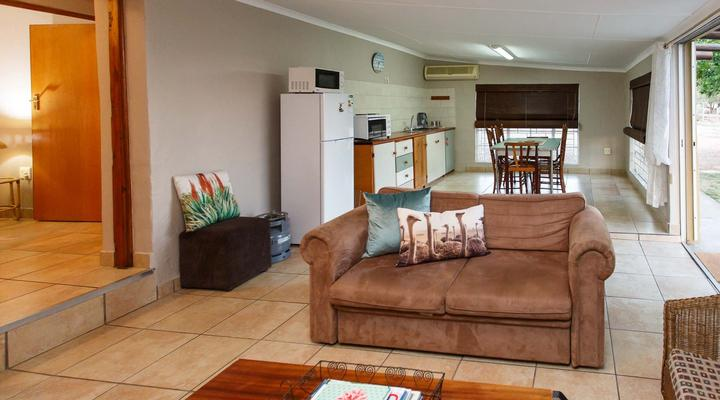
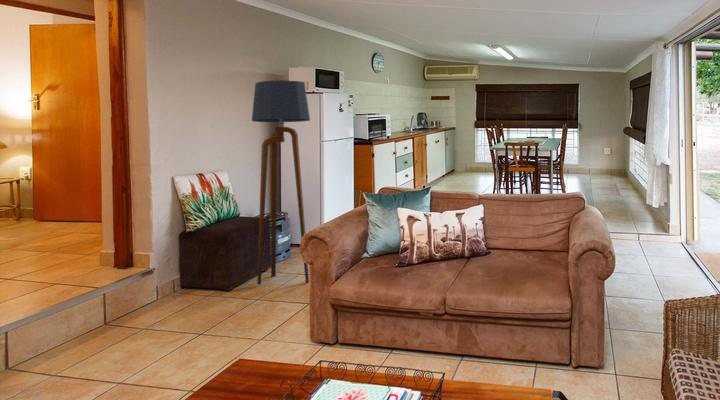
+ floor lamp (276, 183)
